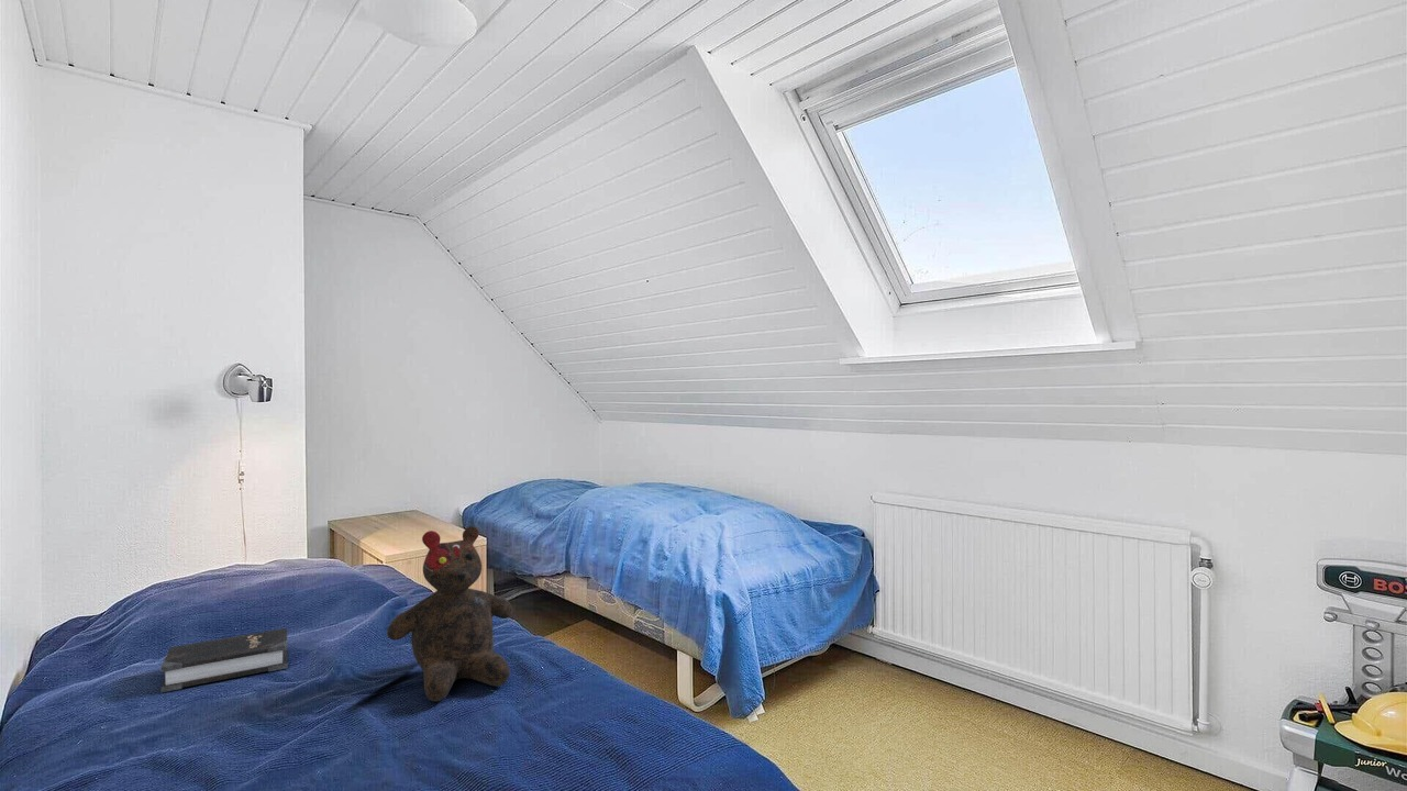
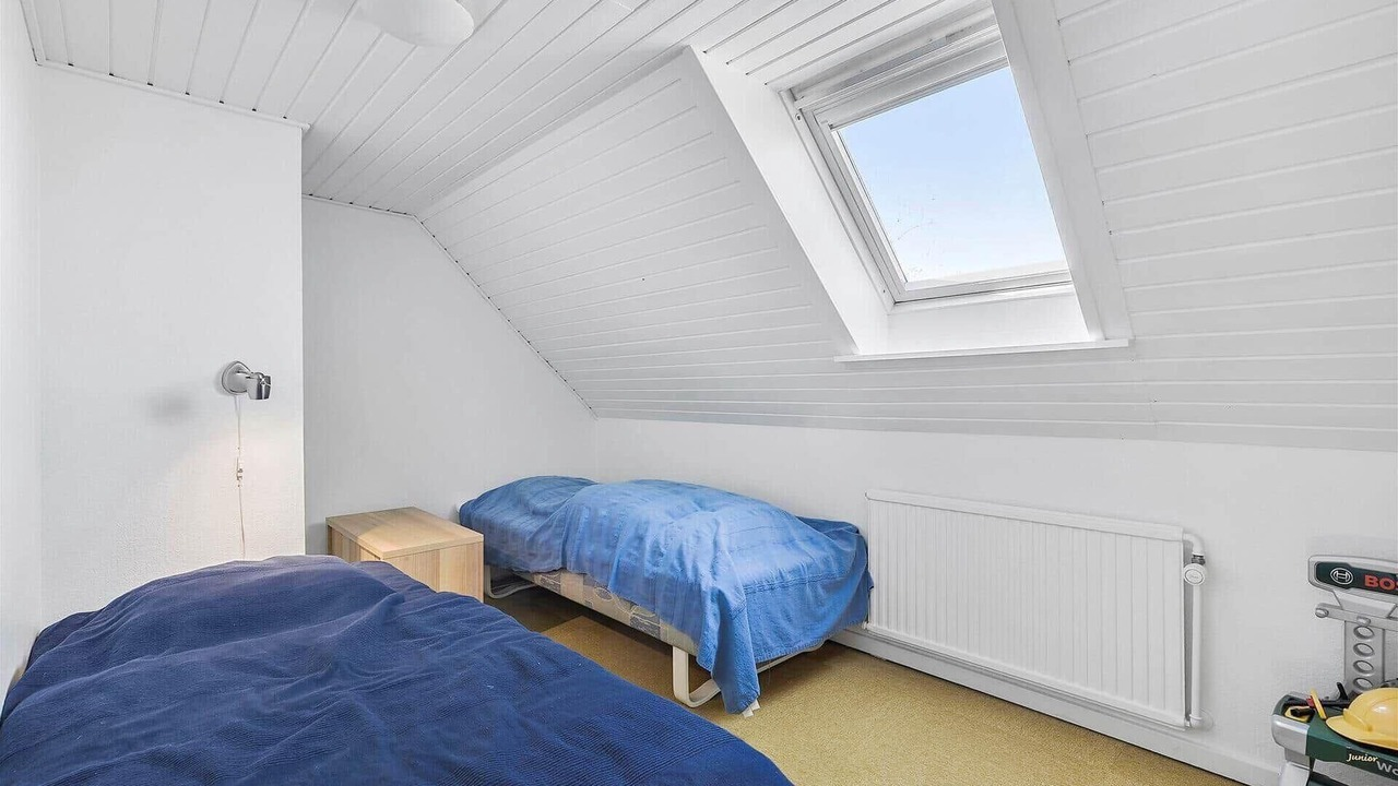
- teddy bear (457, 605)
- hardback book (229, 656)
